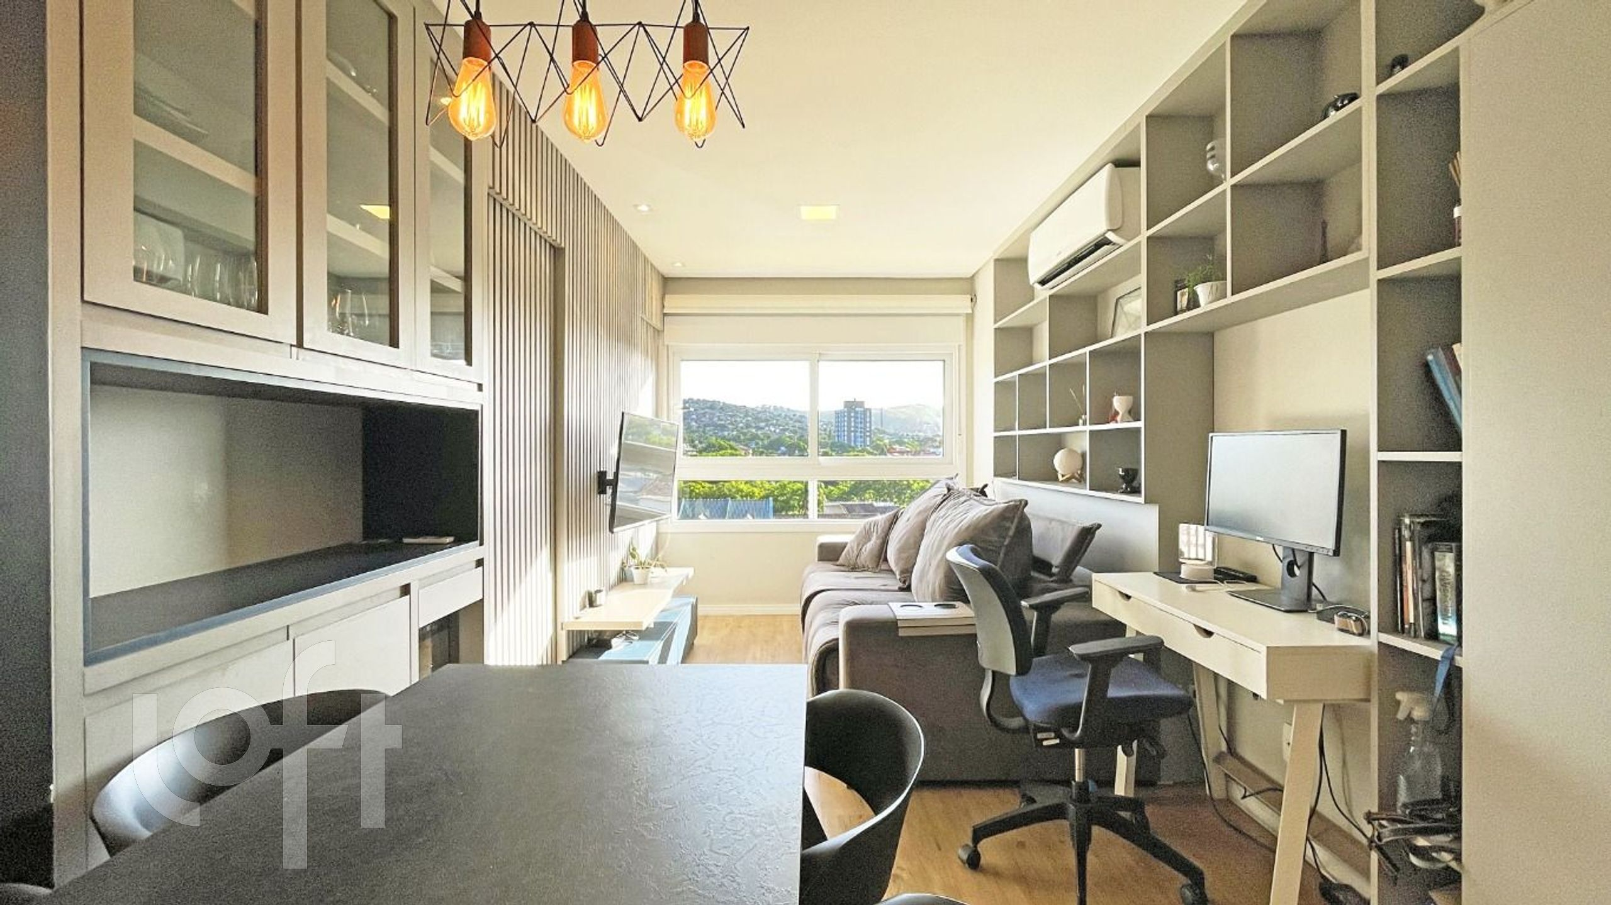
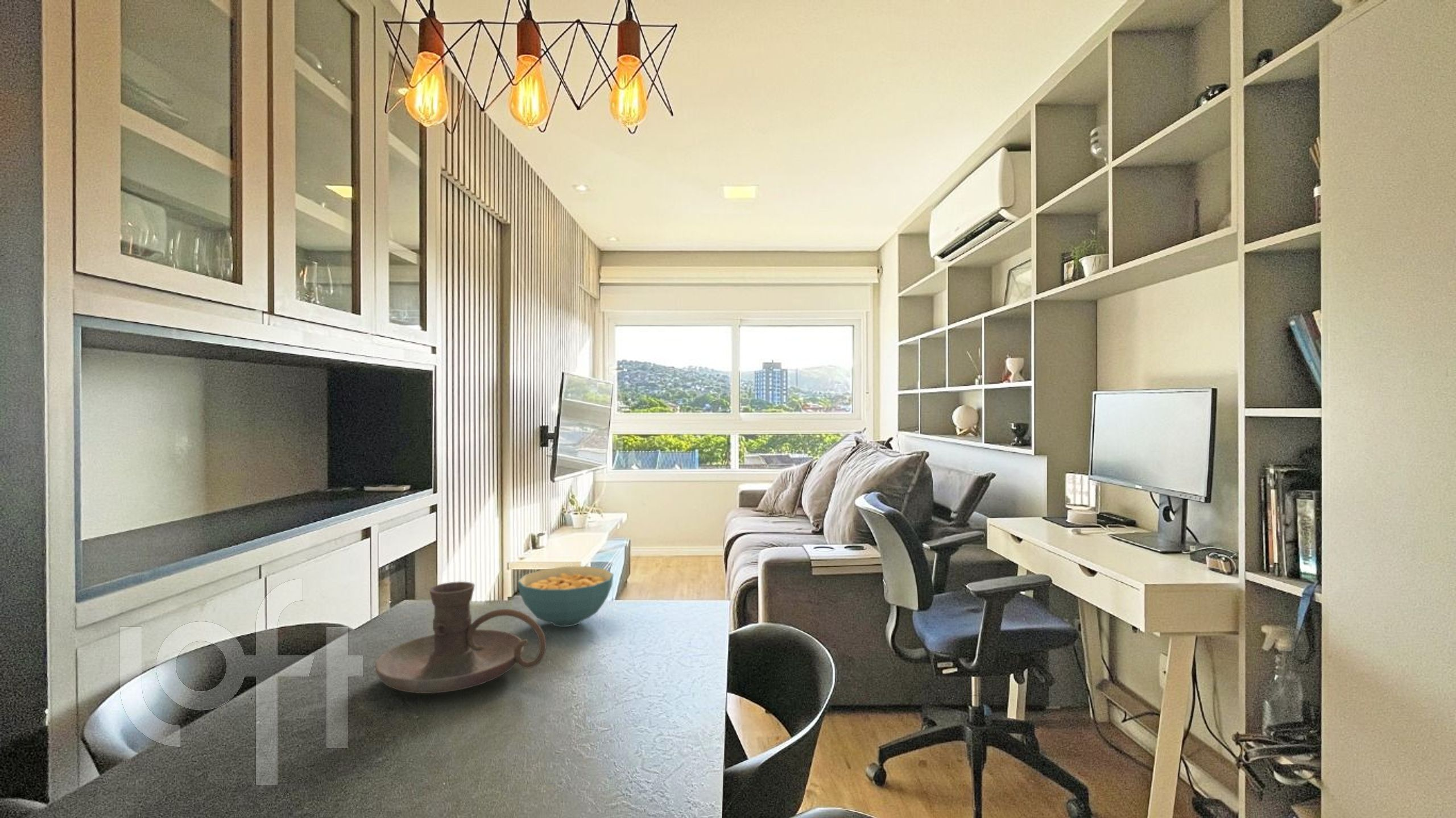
+ candle holder (467, 633)
+ cereal bowl (566, 600)
